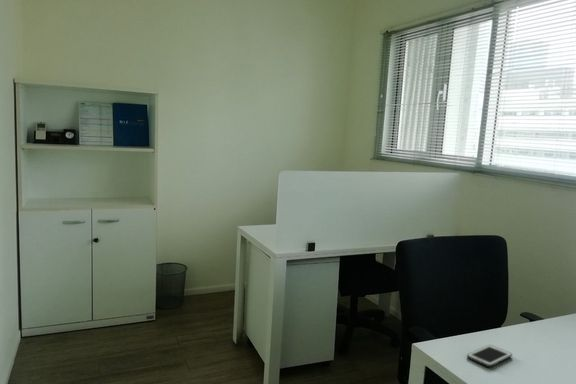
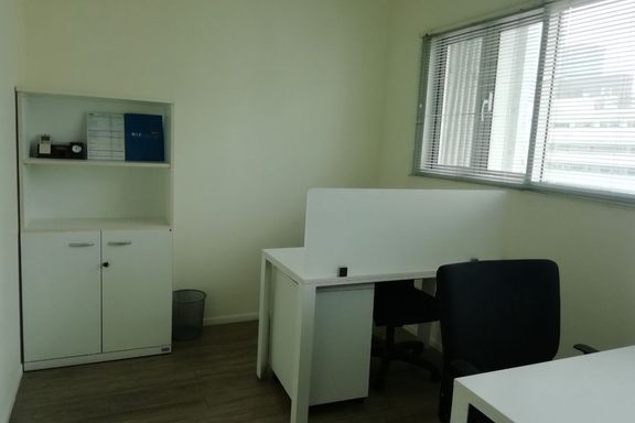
- cell phone (489, 355)
